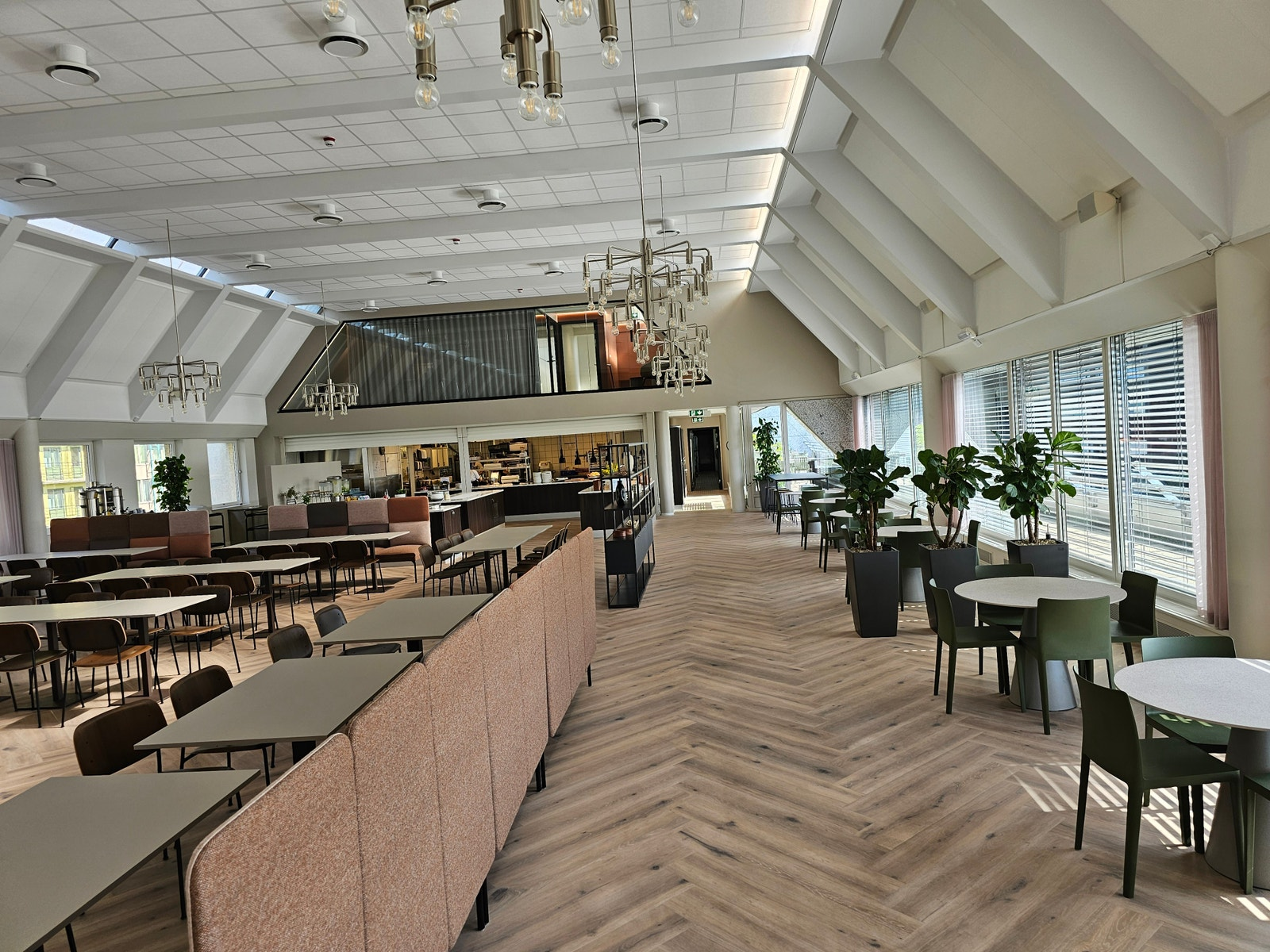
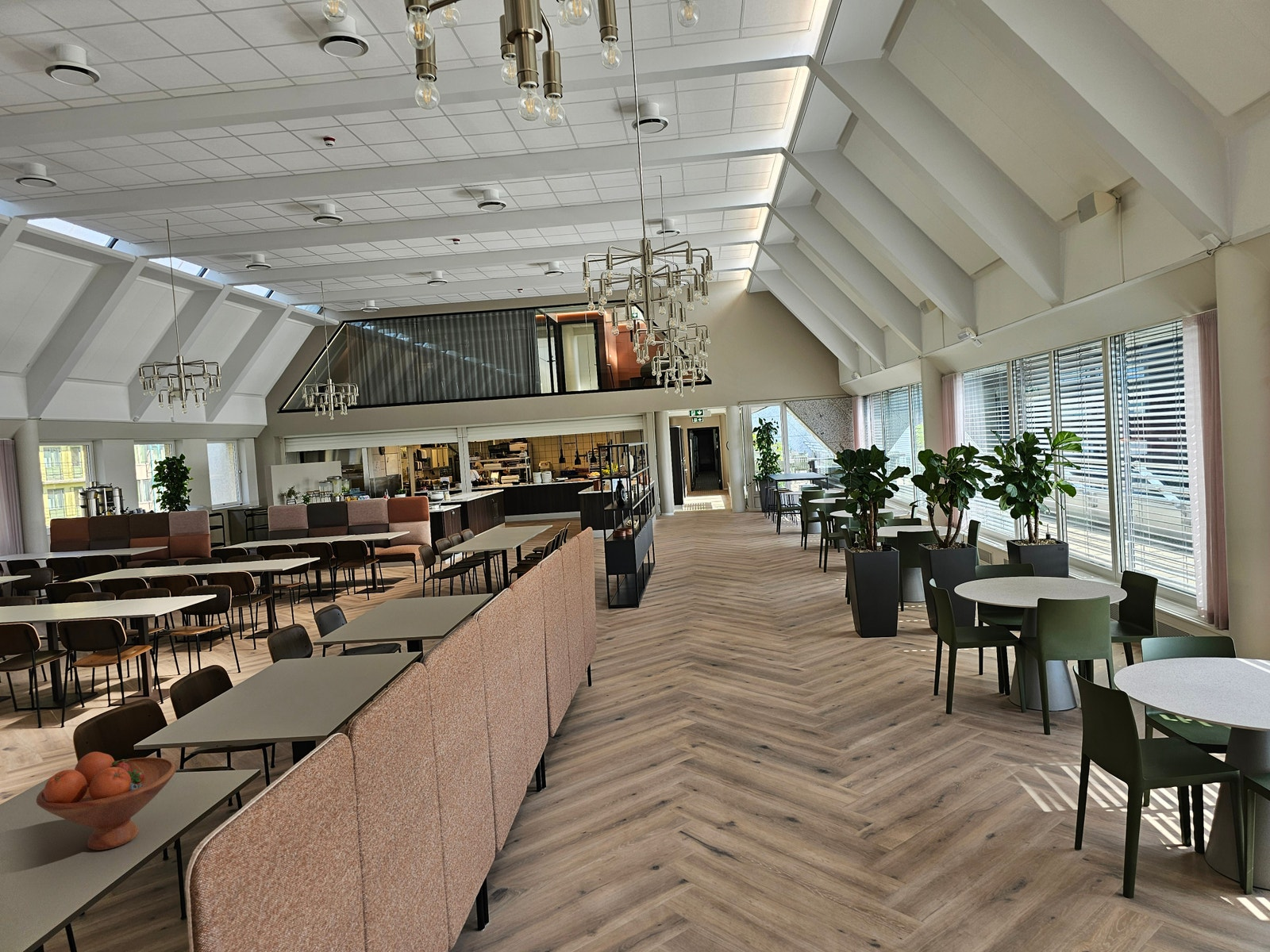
+ fruit bowl (110, 798)
